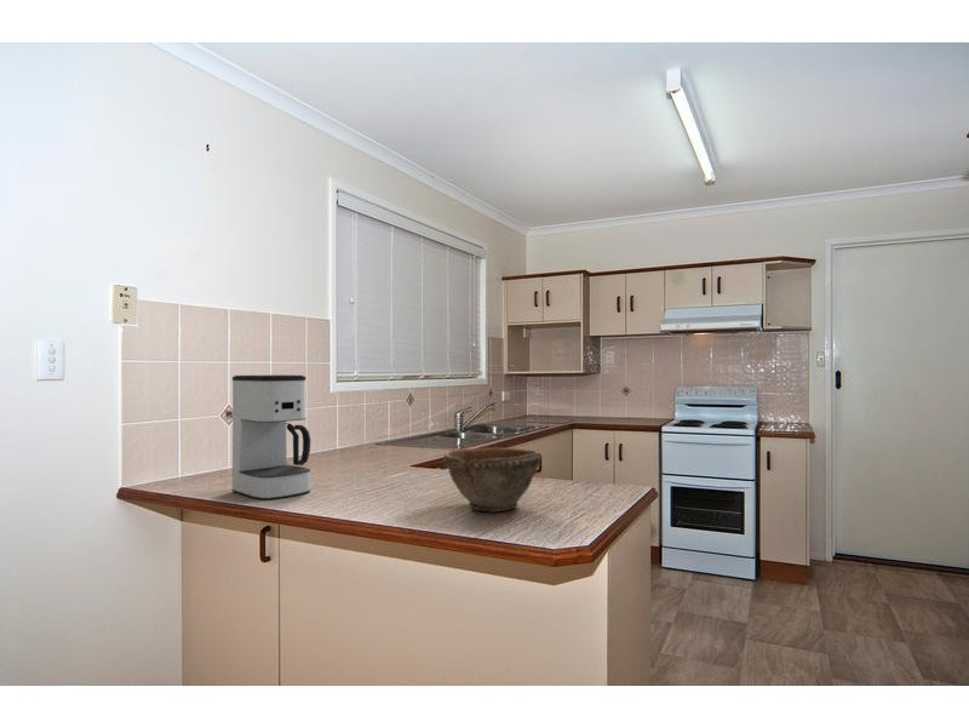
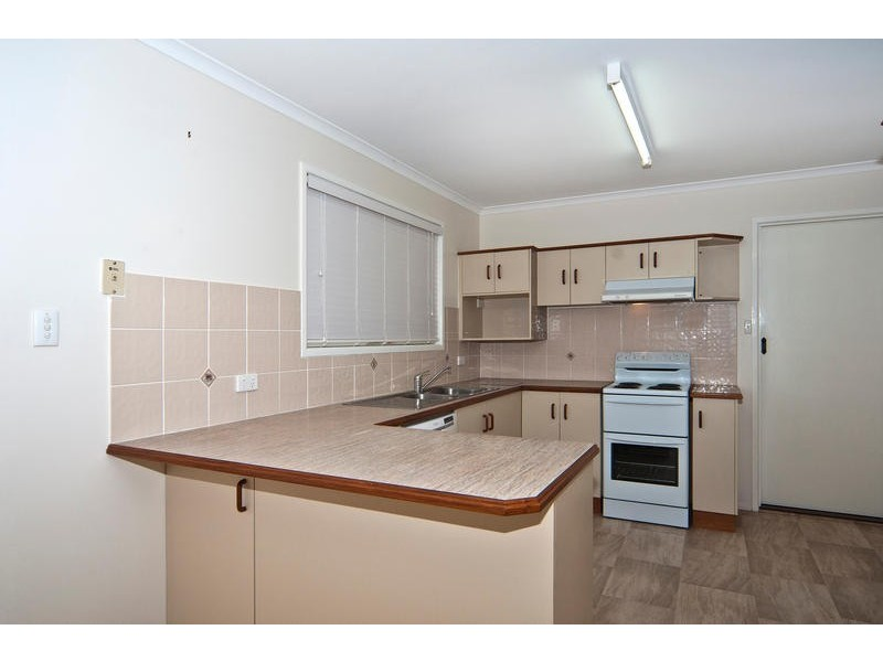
- coffee maker (277, 433)
- bowl (491, 477)
